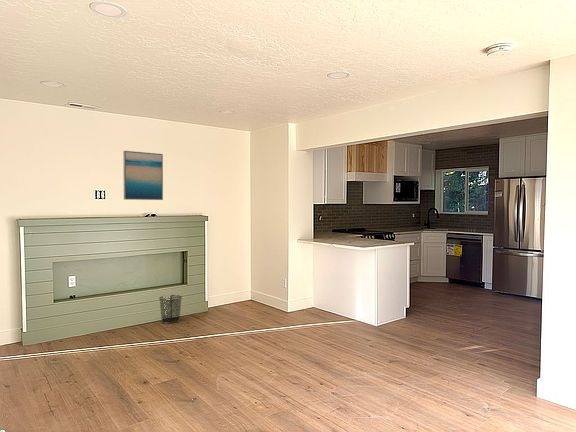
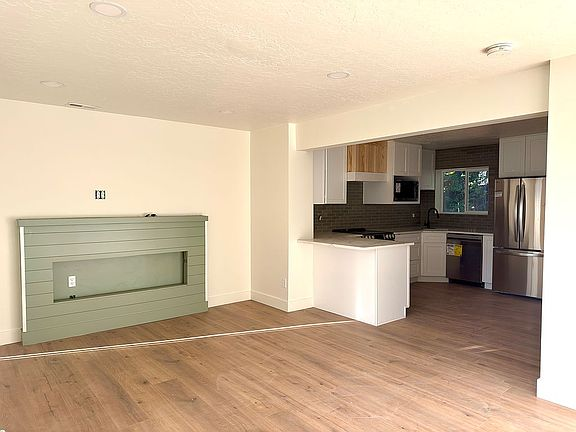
- waste bin (171, 309)
- wall art (143, 176)
